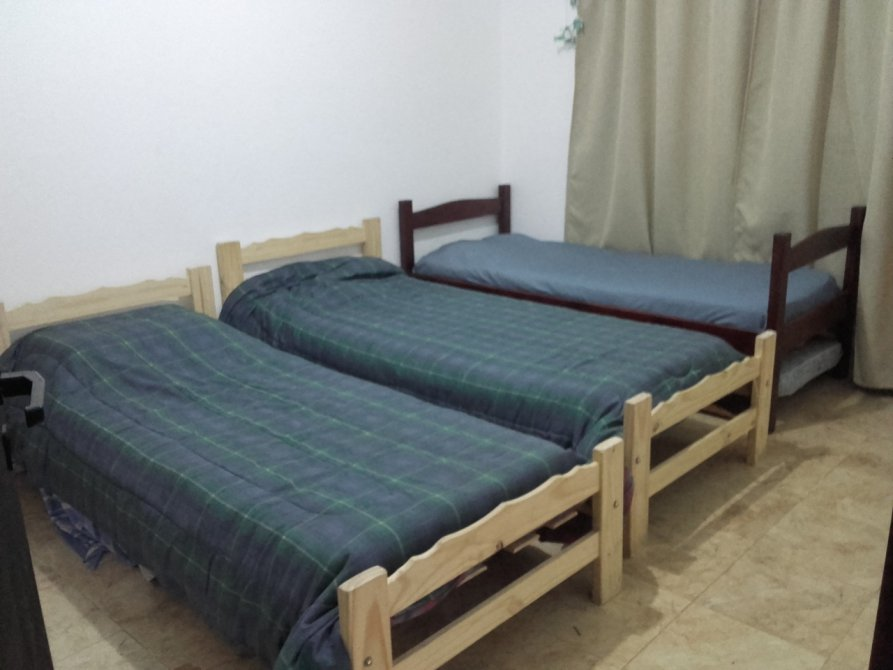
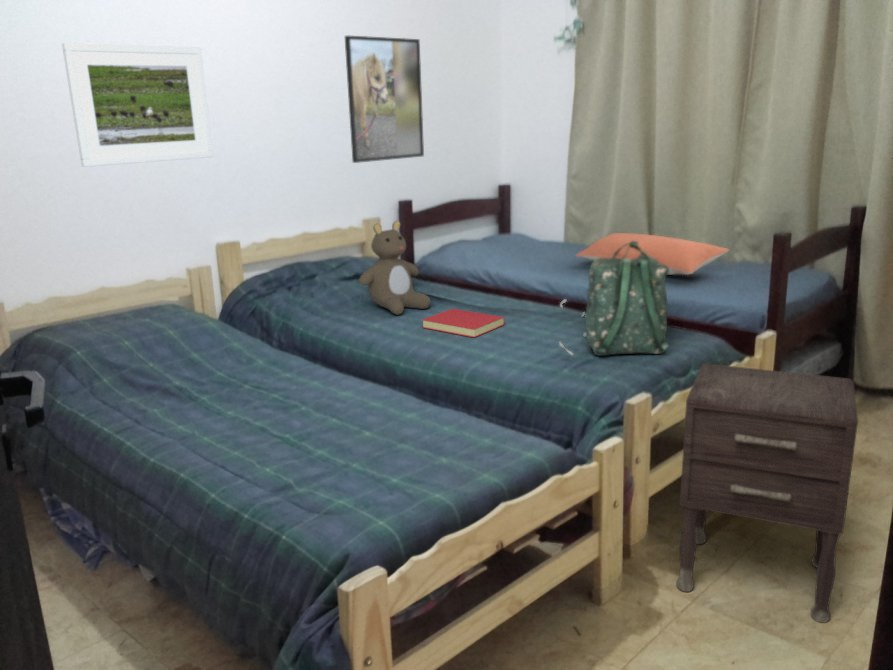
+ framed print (386, 99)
+ nightstand (762, 487)
+ book (463, 322)
+ teddy bear (396, 266)
+ pillow (649, 253)
+ backpack (610, 293)
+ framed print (143, 104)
